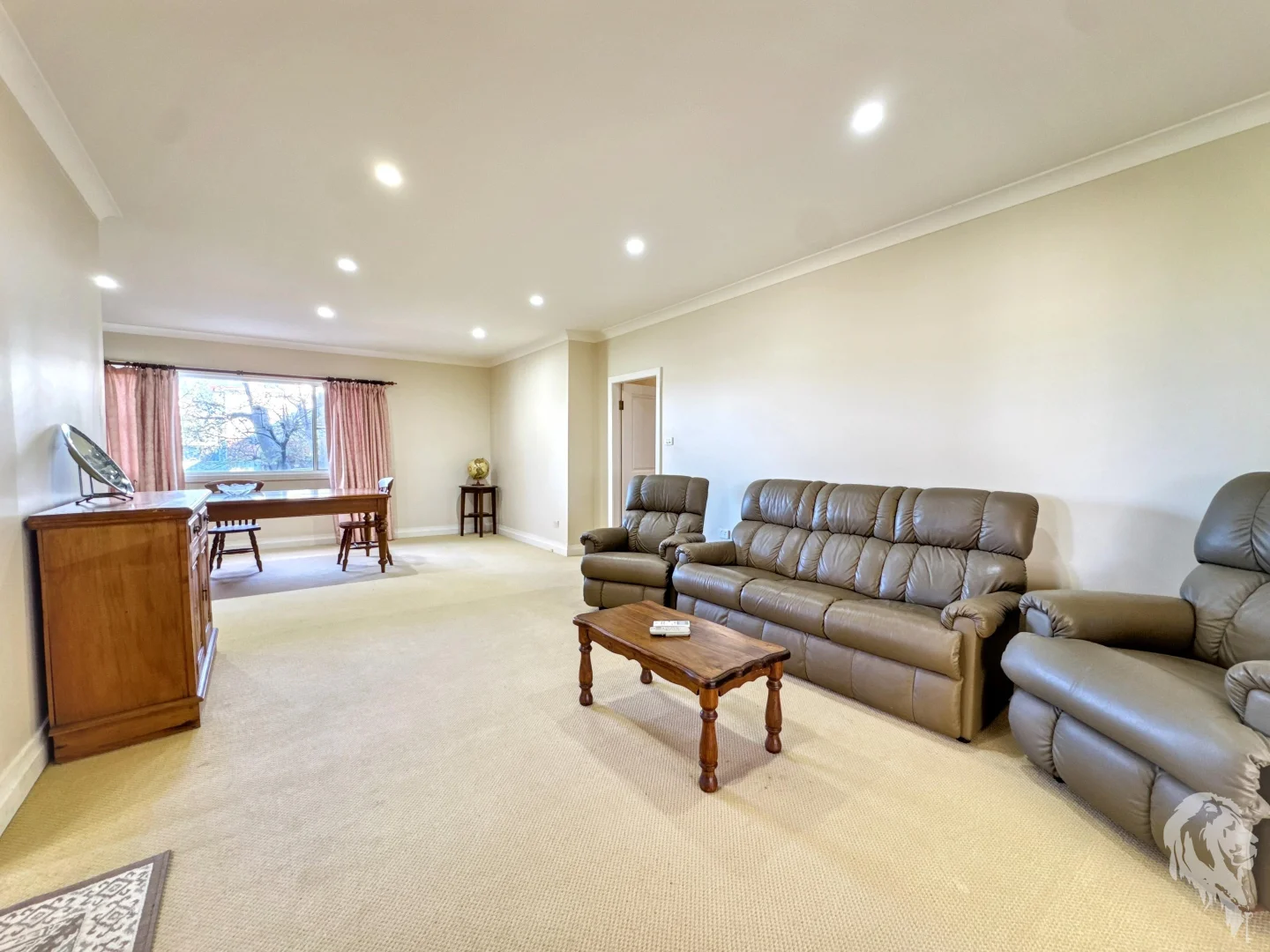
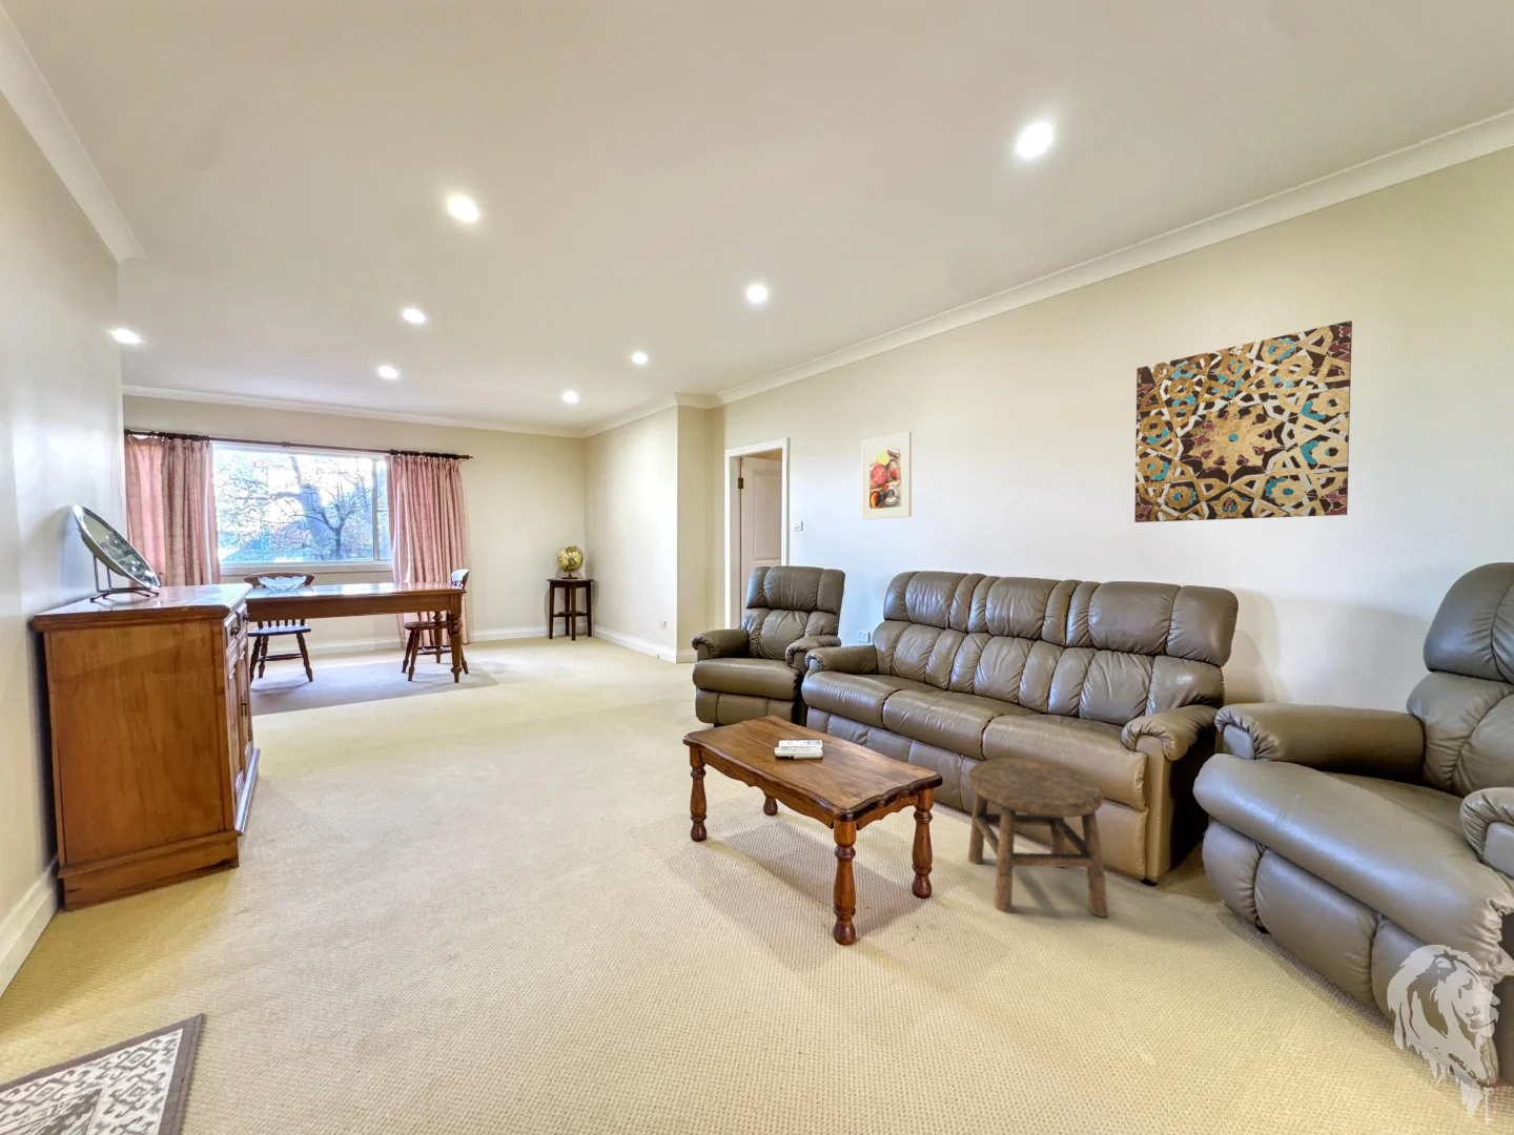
+ stool (1032, 825)
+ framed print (886, 477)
+ wall art (1230, 433)
